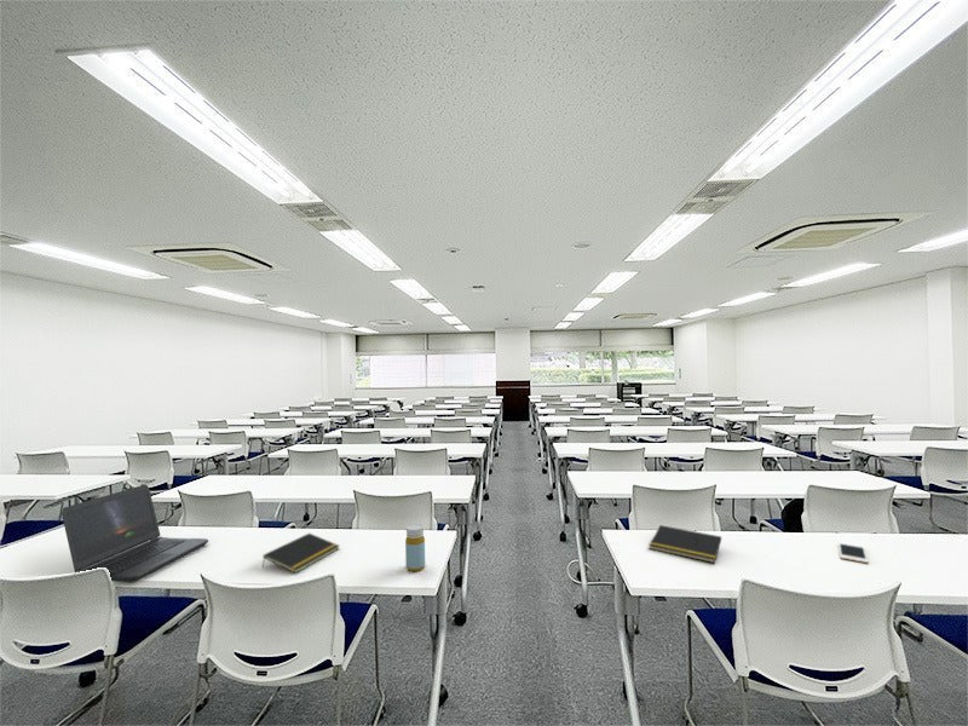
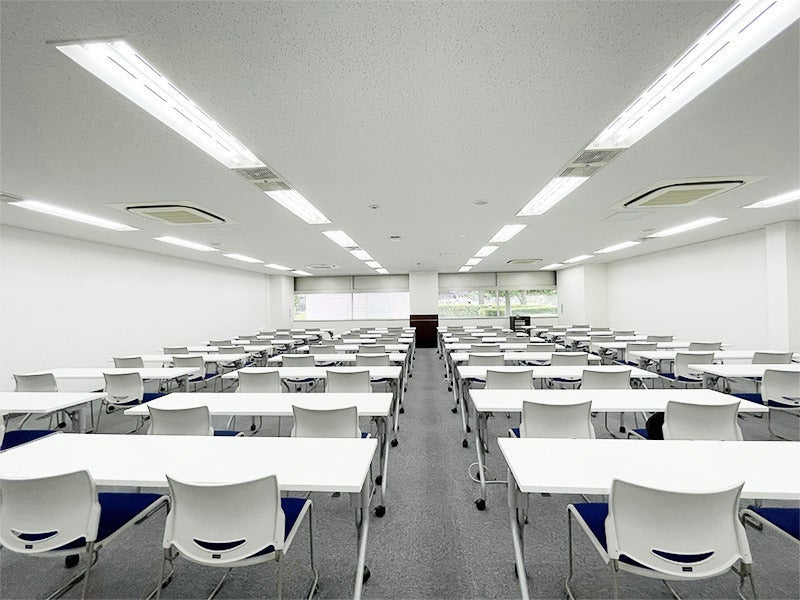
- bottle (415, 547)
- cell phone (852, 552)
- notepad (302, 551)
- notepad (685, 542)
- laptop computer (142, 528)
